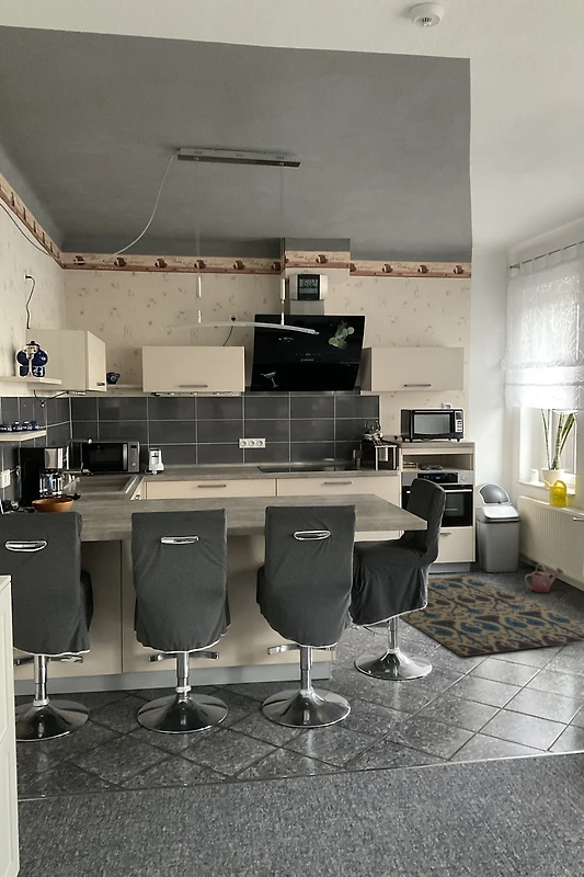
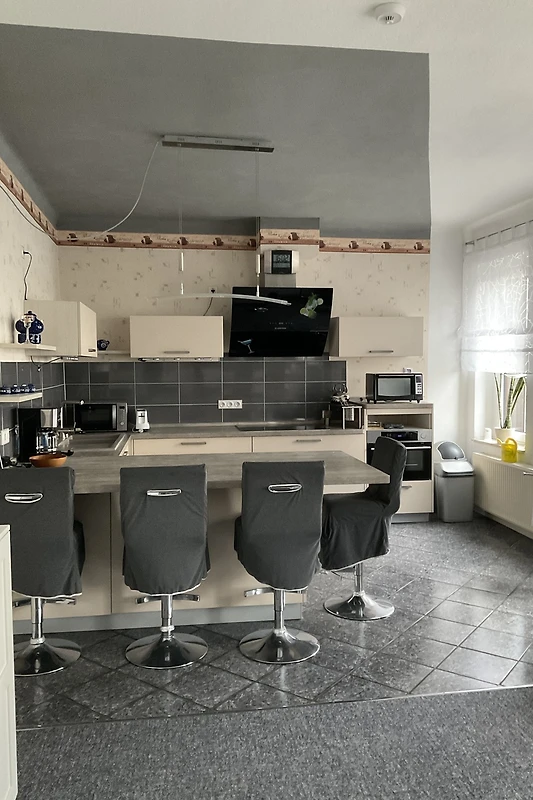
- rug (466, 607)
- watering can (543, 577)
